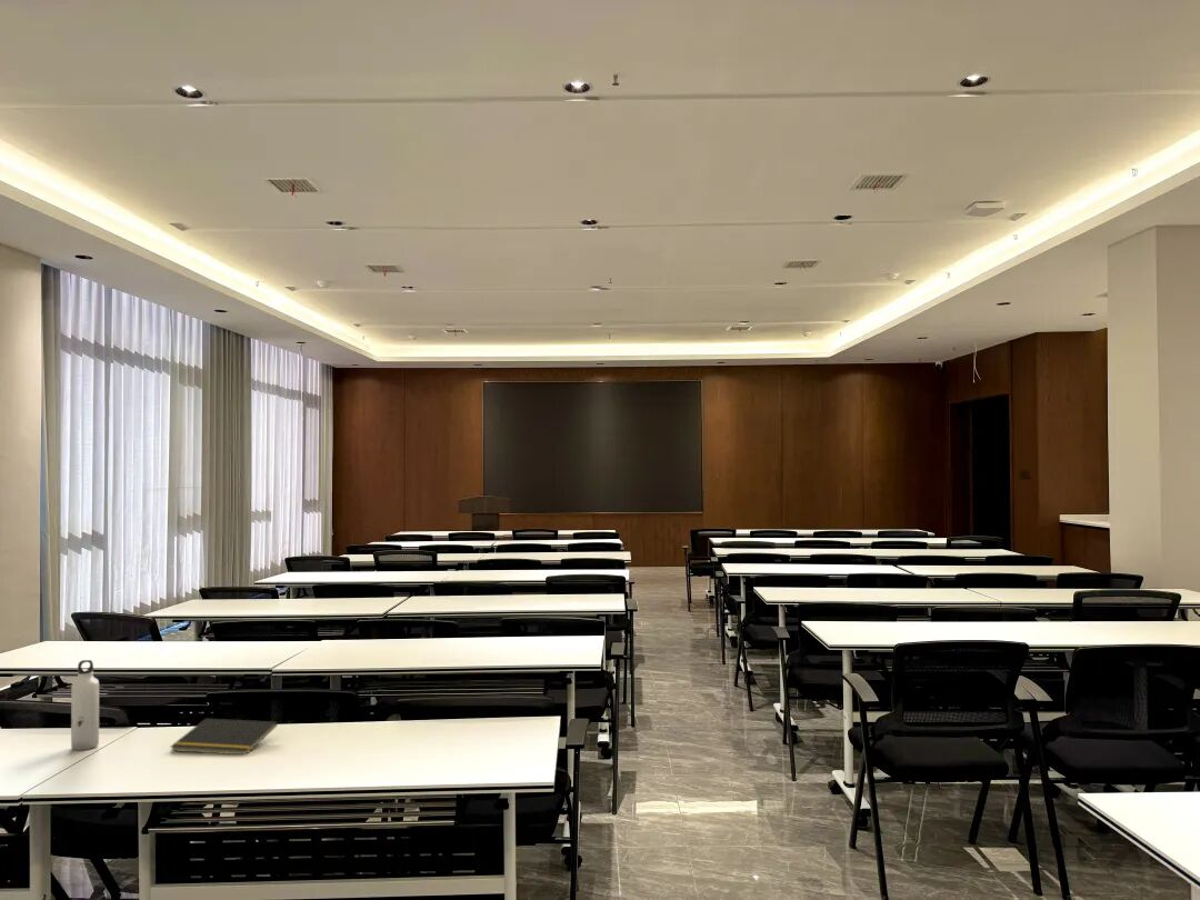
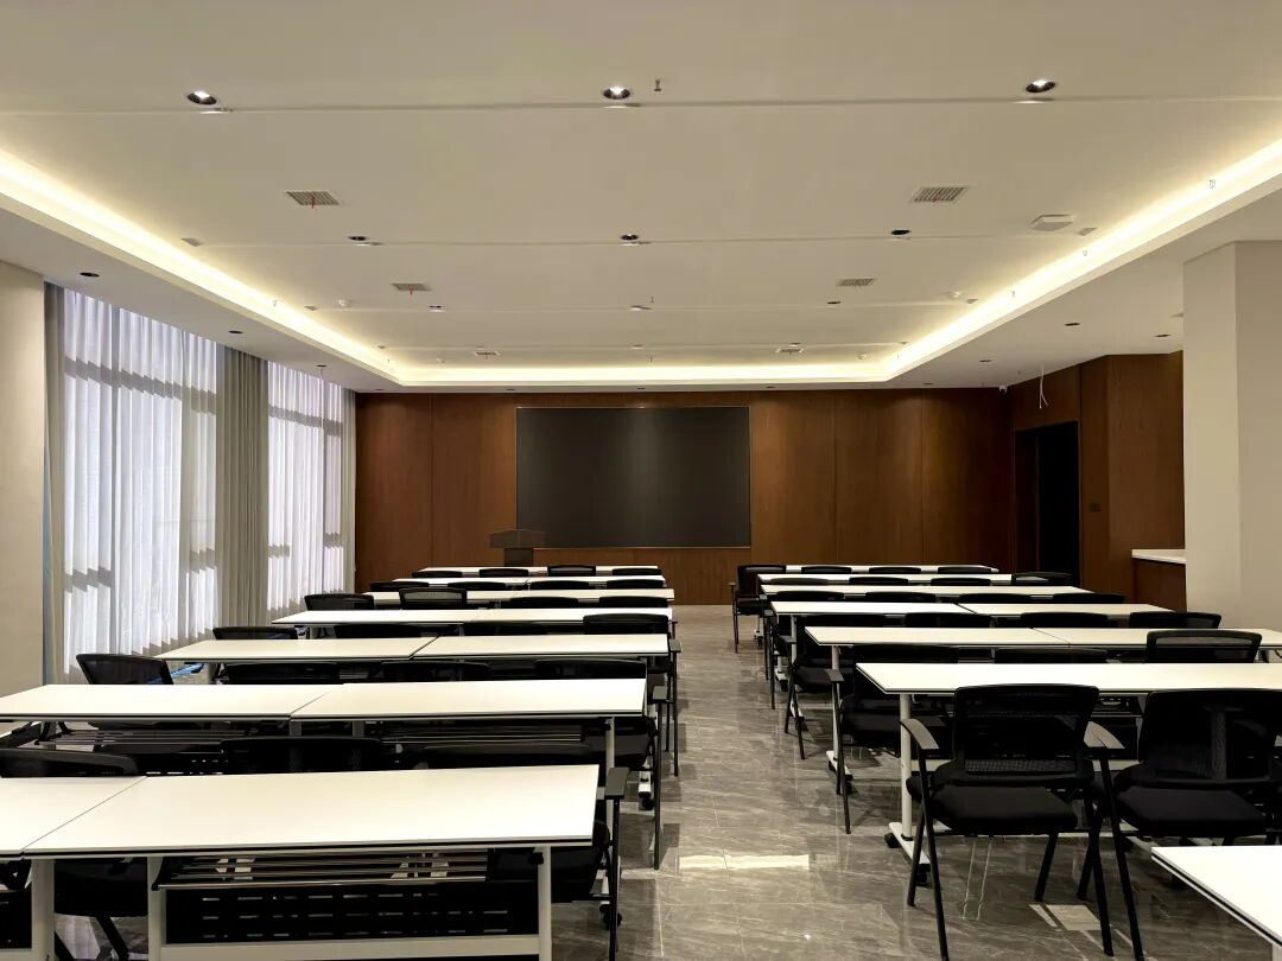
- notepad (224, 736)
- water bottle (84, 702)
